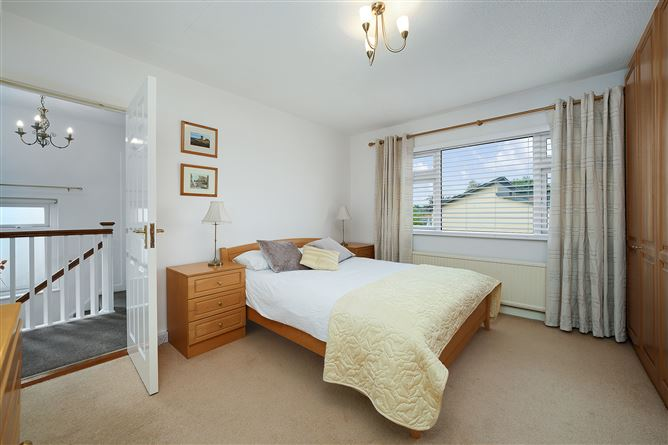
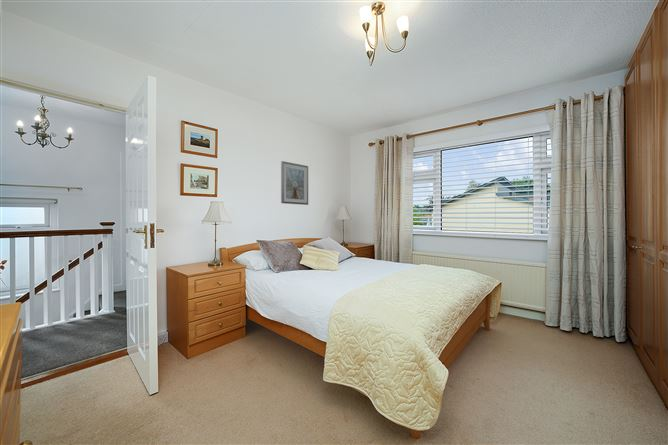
+ picture frame (295, 183)
